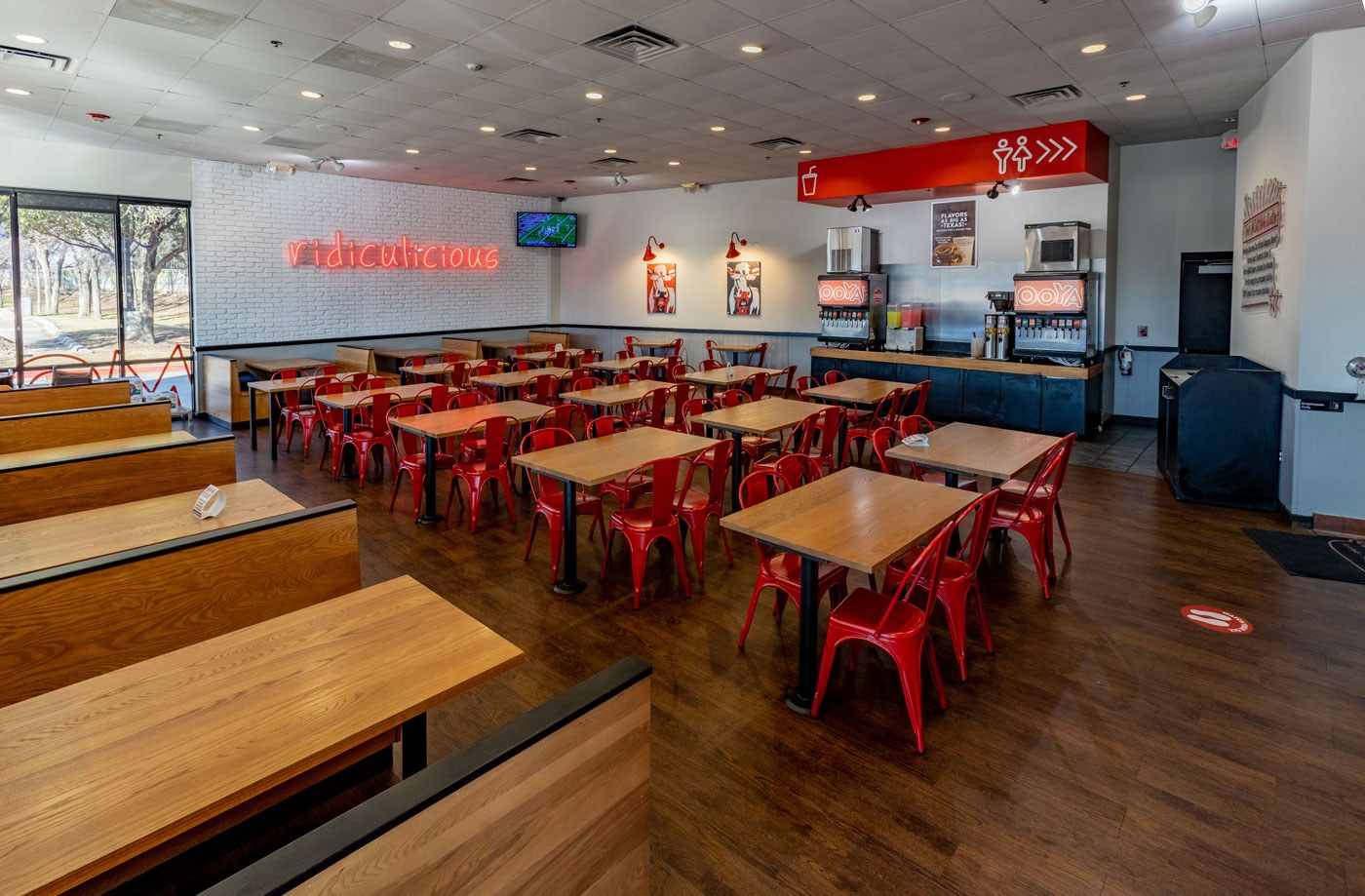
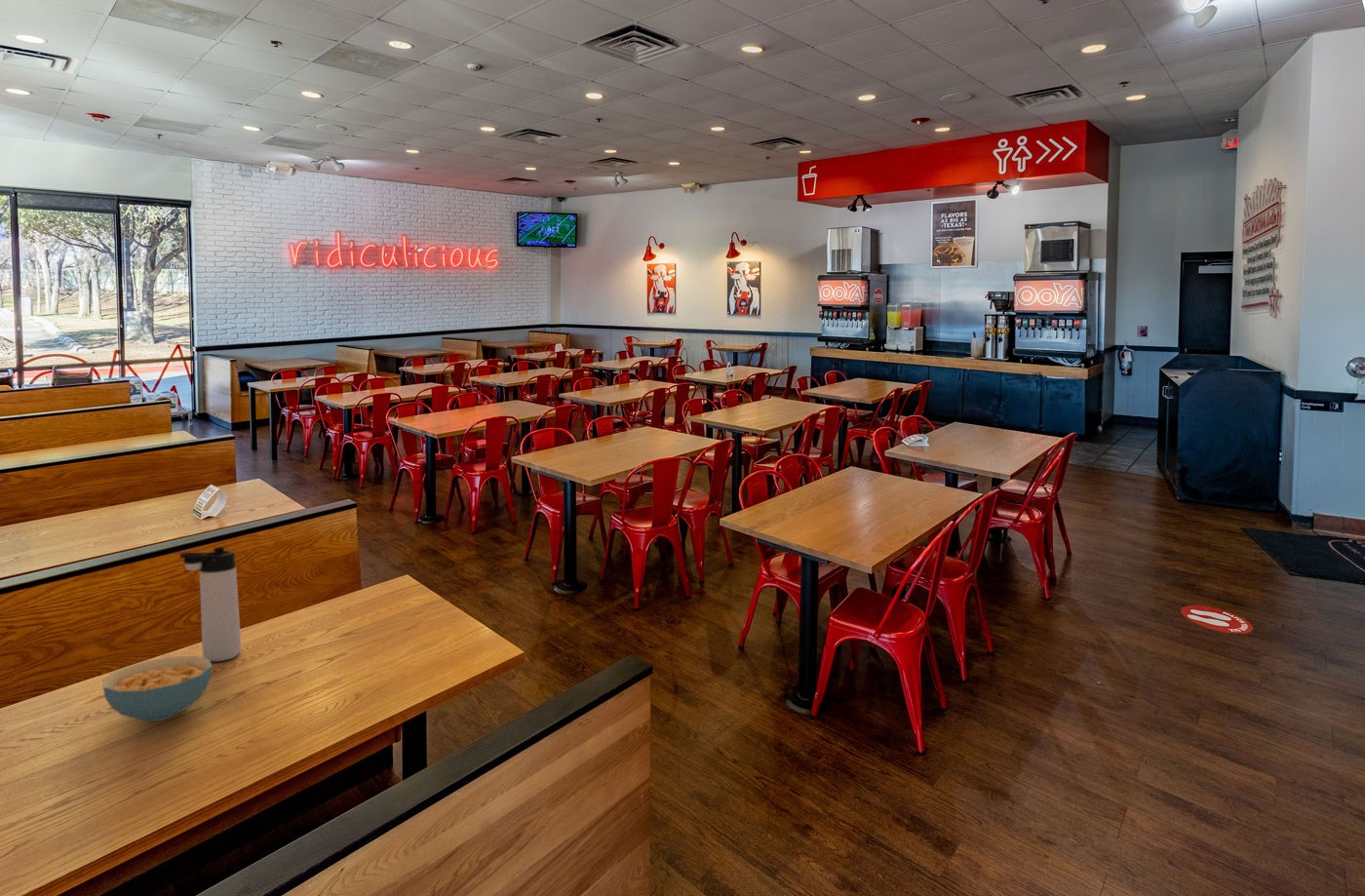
+ cereal bowl (160, 693)
+ thermos bottle (211, 604)
